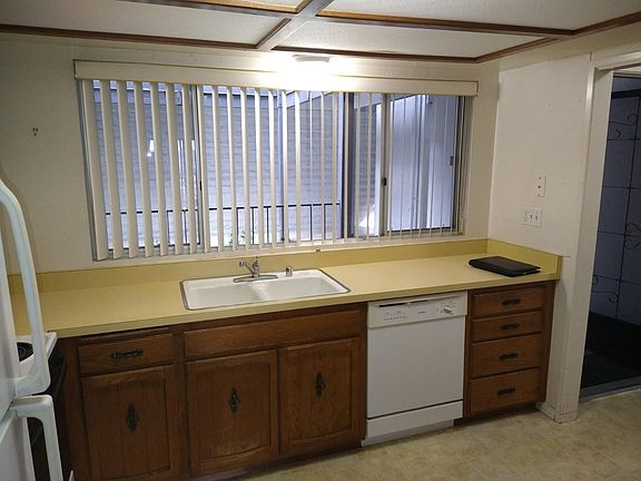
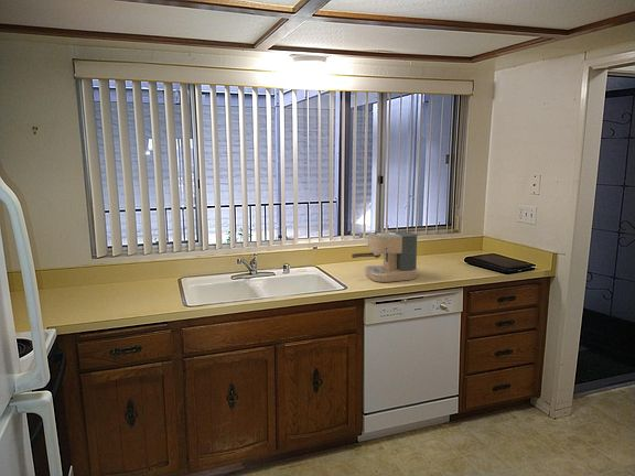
+ coffee maker (384, 253)
